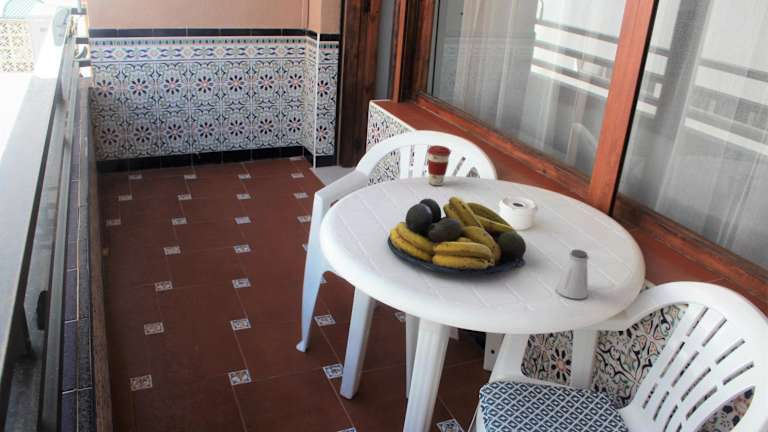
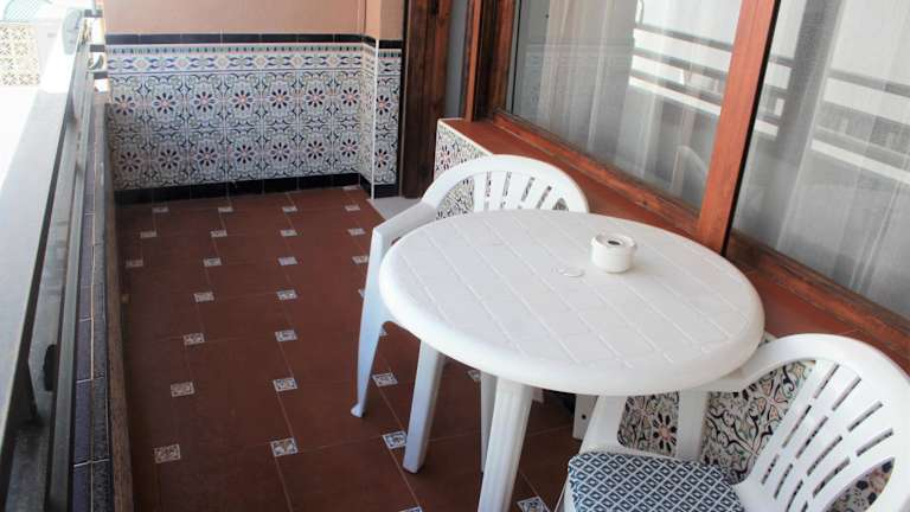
- saltshaker (575, 272)
- fruit bowl (457, 225)
- coffee cup (437, 165)
